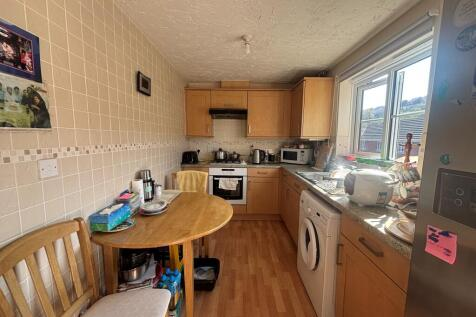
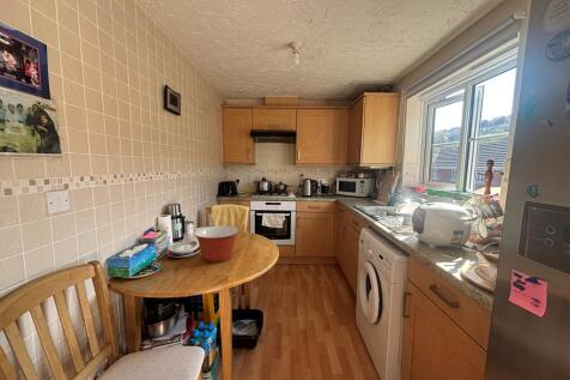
+ mixing bowl (217, 245)
